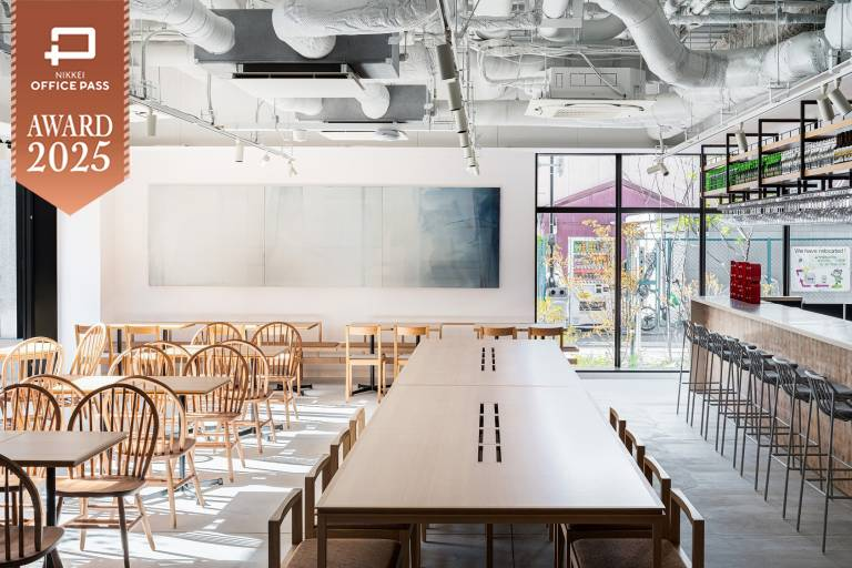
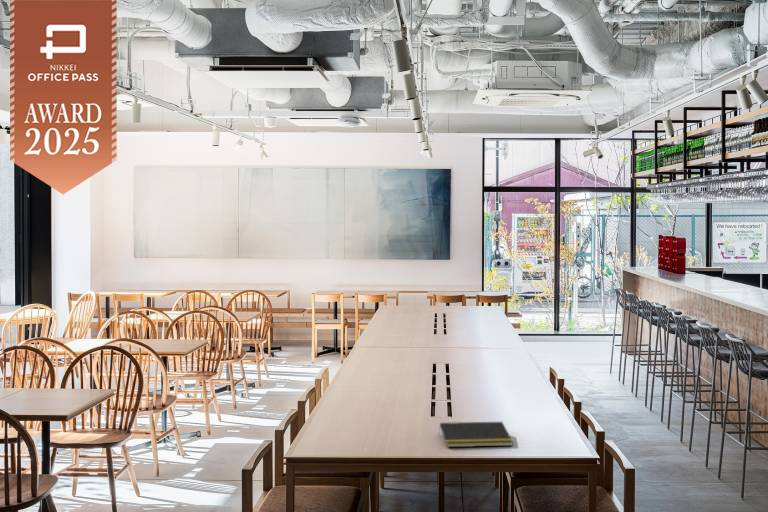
+ notepad (475, 433)
